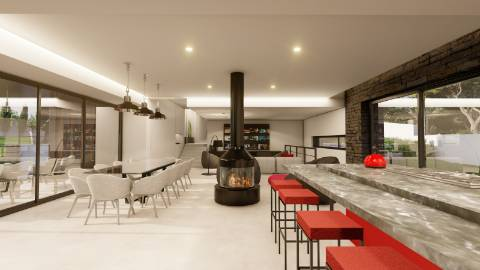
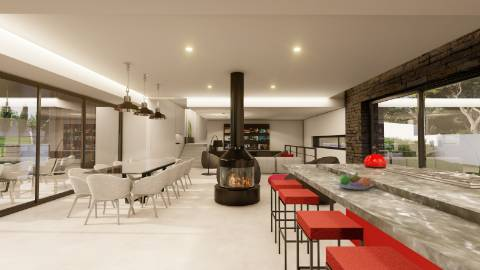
+ fruit bowl (353, 180)
